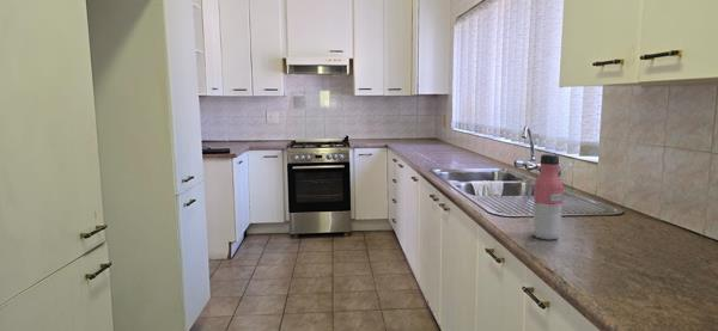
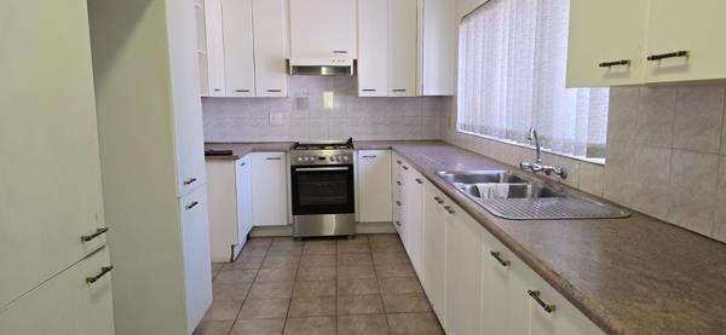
- water bottle (547, 196)
